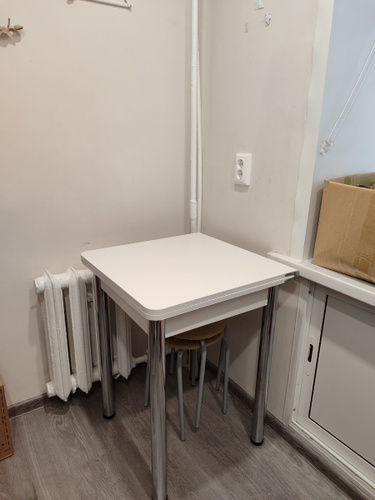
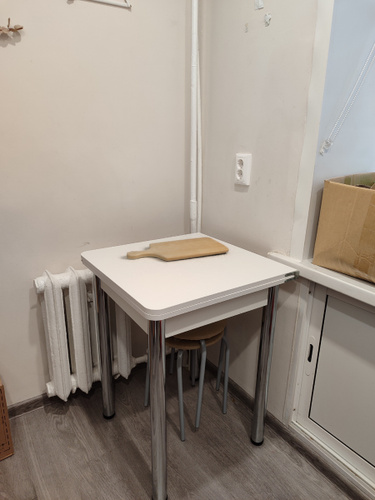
+ chopping board (175, 249)
